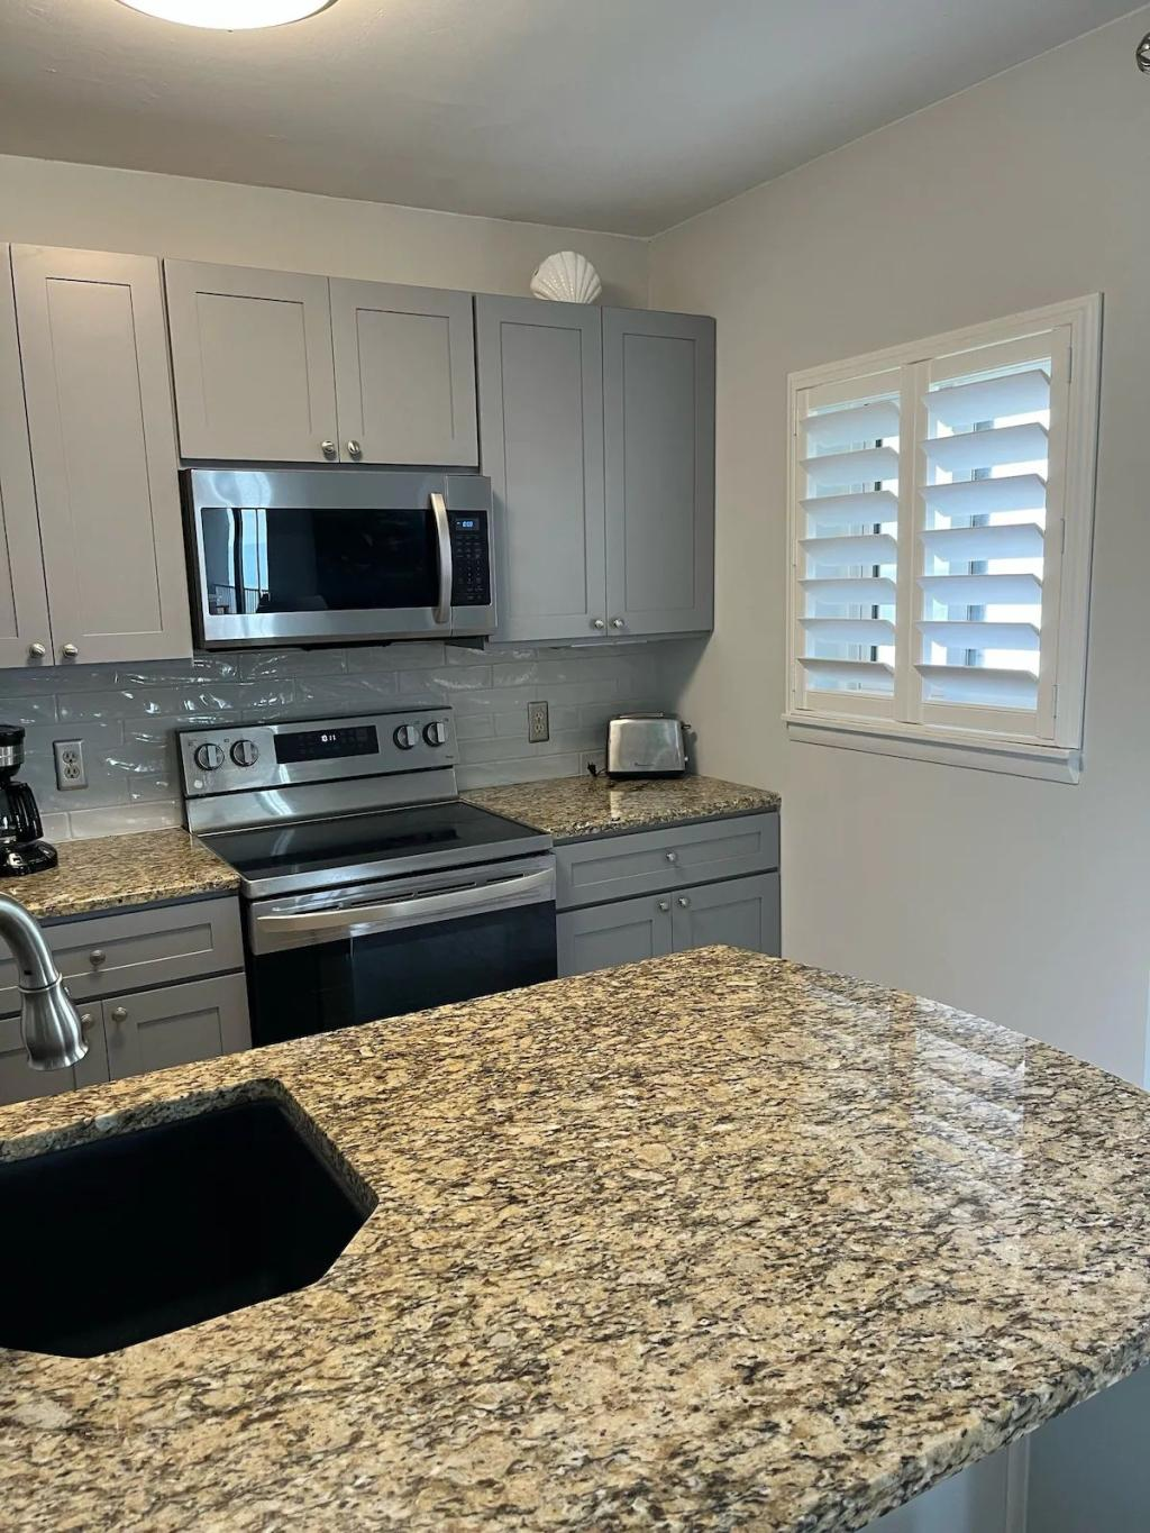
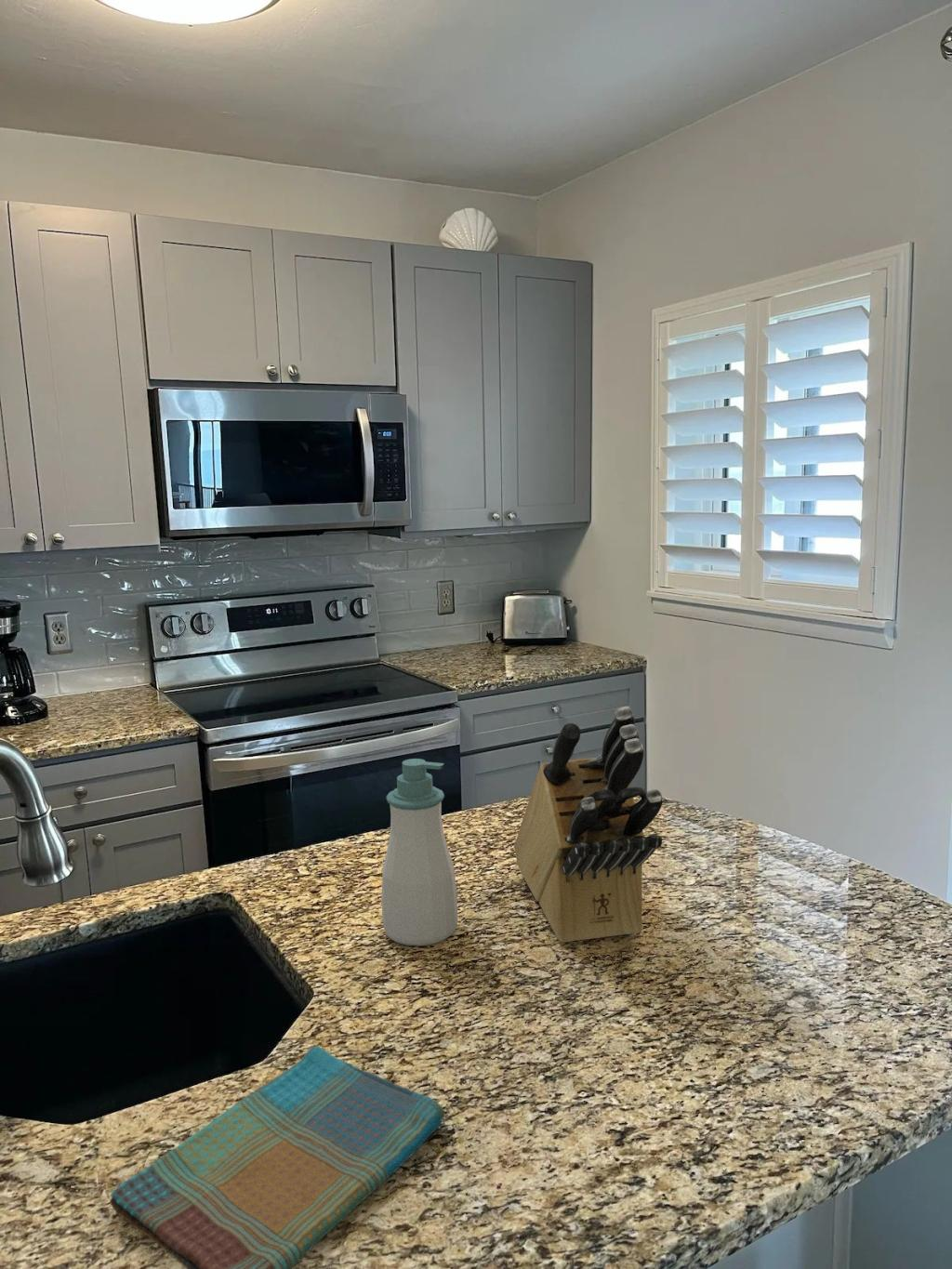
+ soap bottle (416, 847)
+ knife block (580, 802)
+ dish towel (287, 1154)
